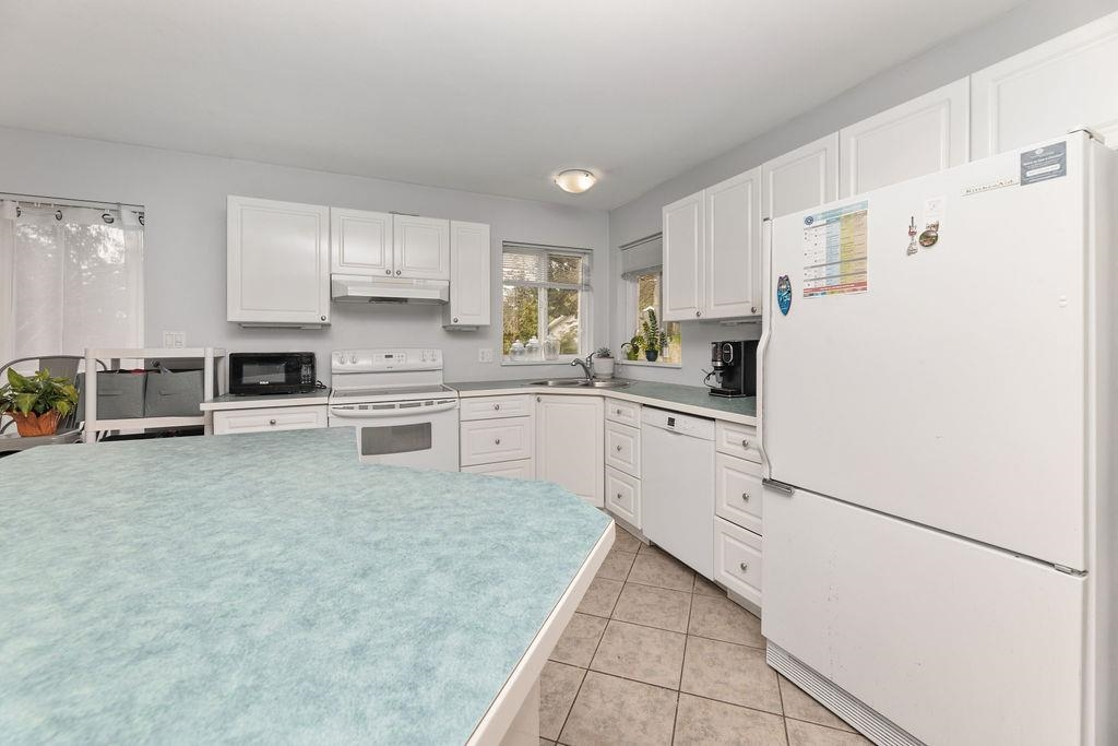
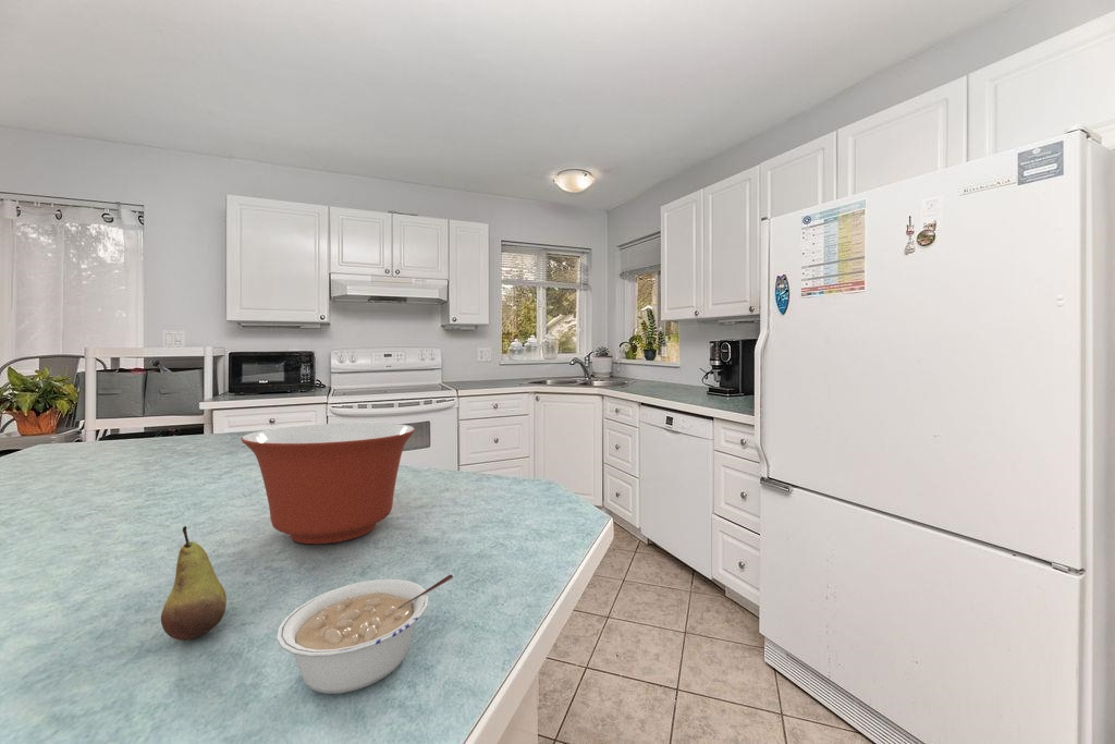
+ mixing bowl (334, 480)
+ legume (363, 627)
+ fruit (195, 575)
